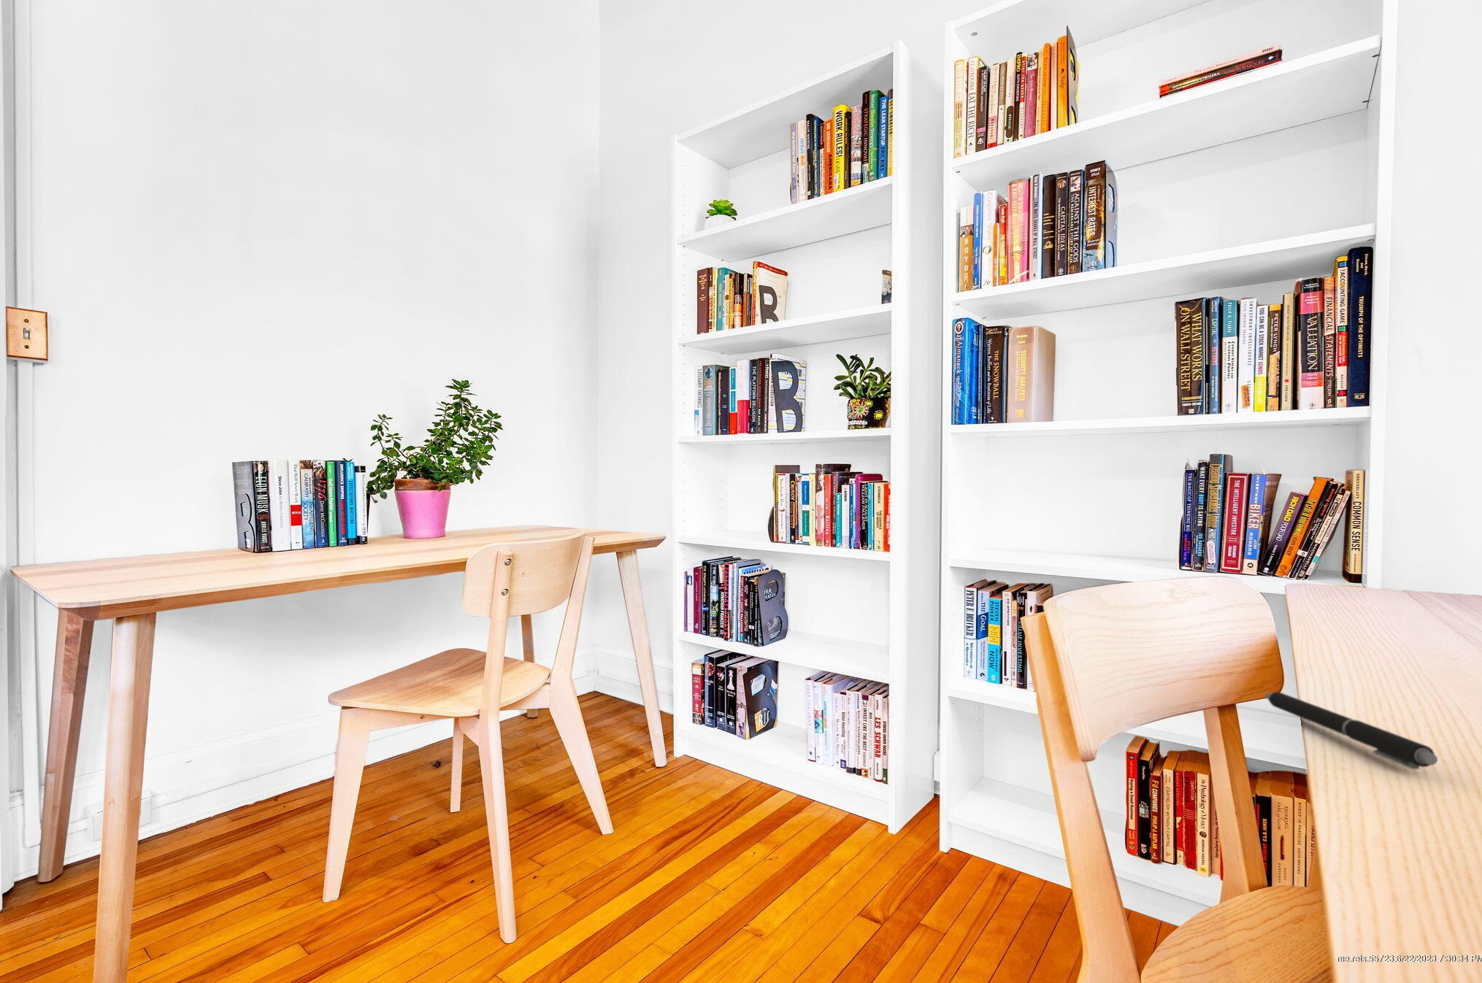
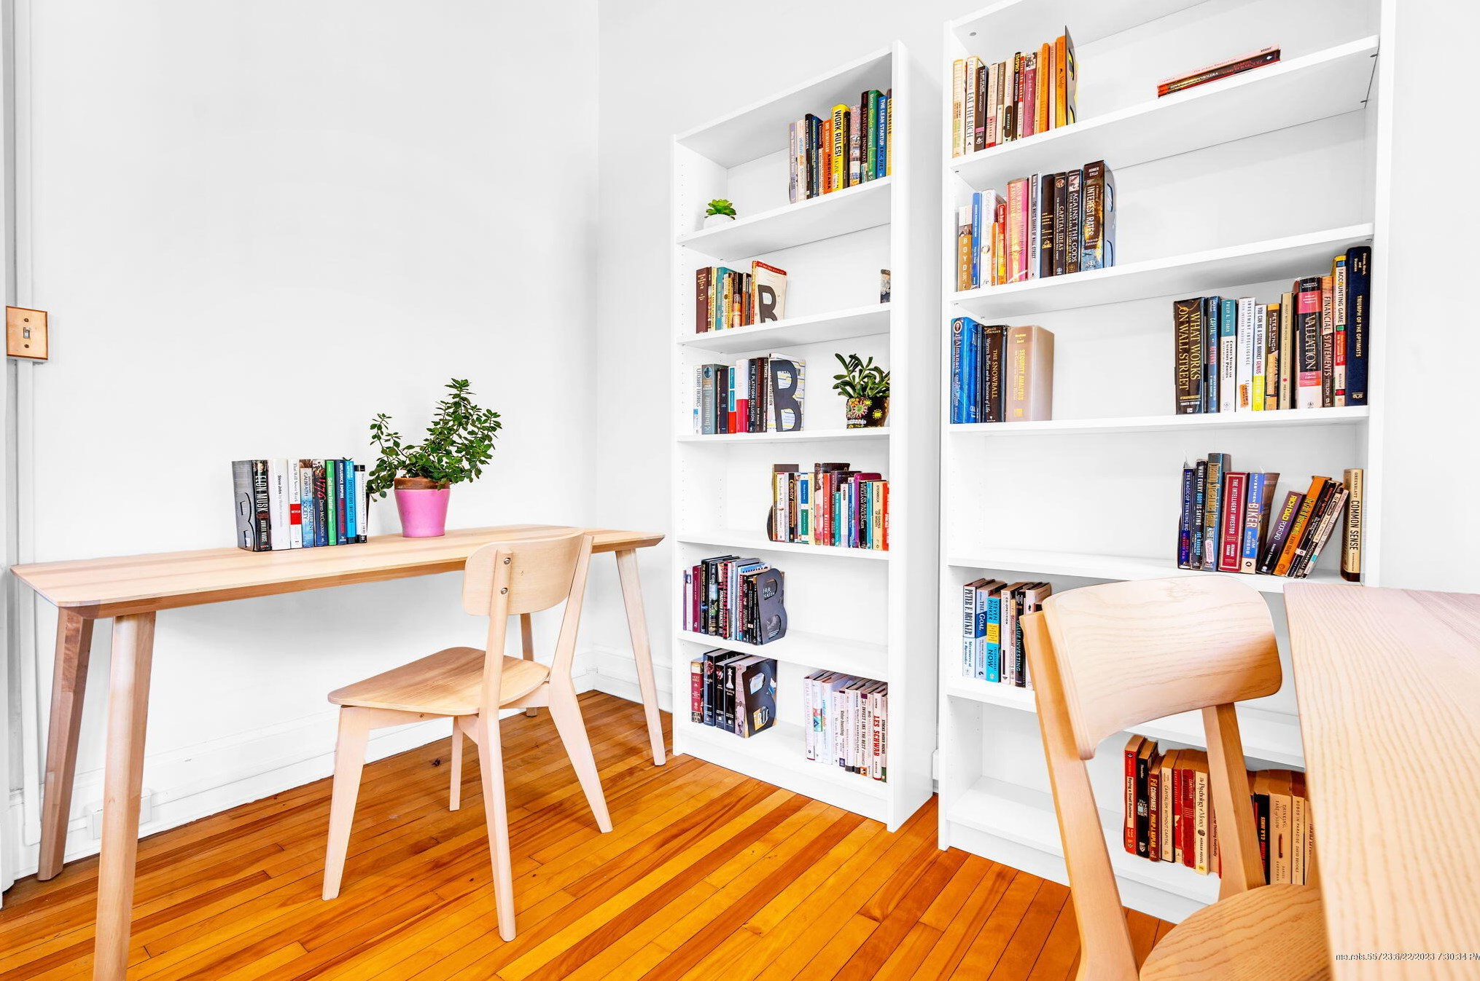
- pen (1334, 721)
